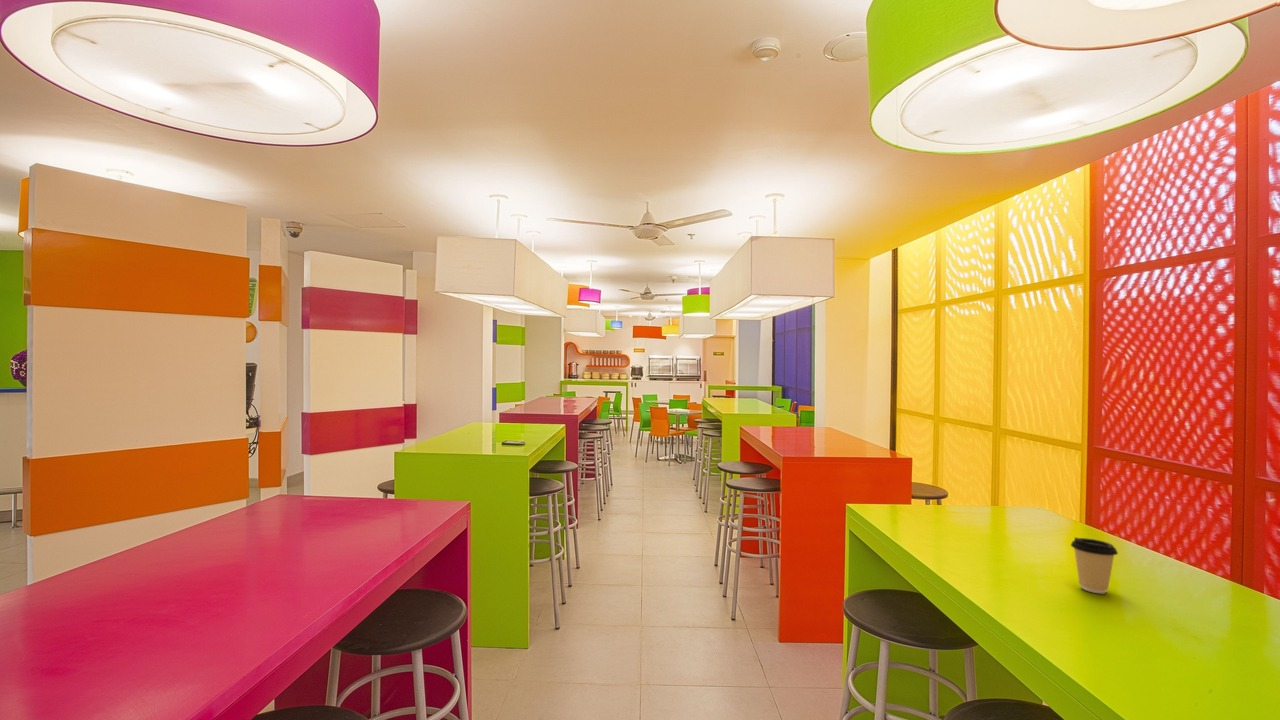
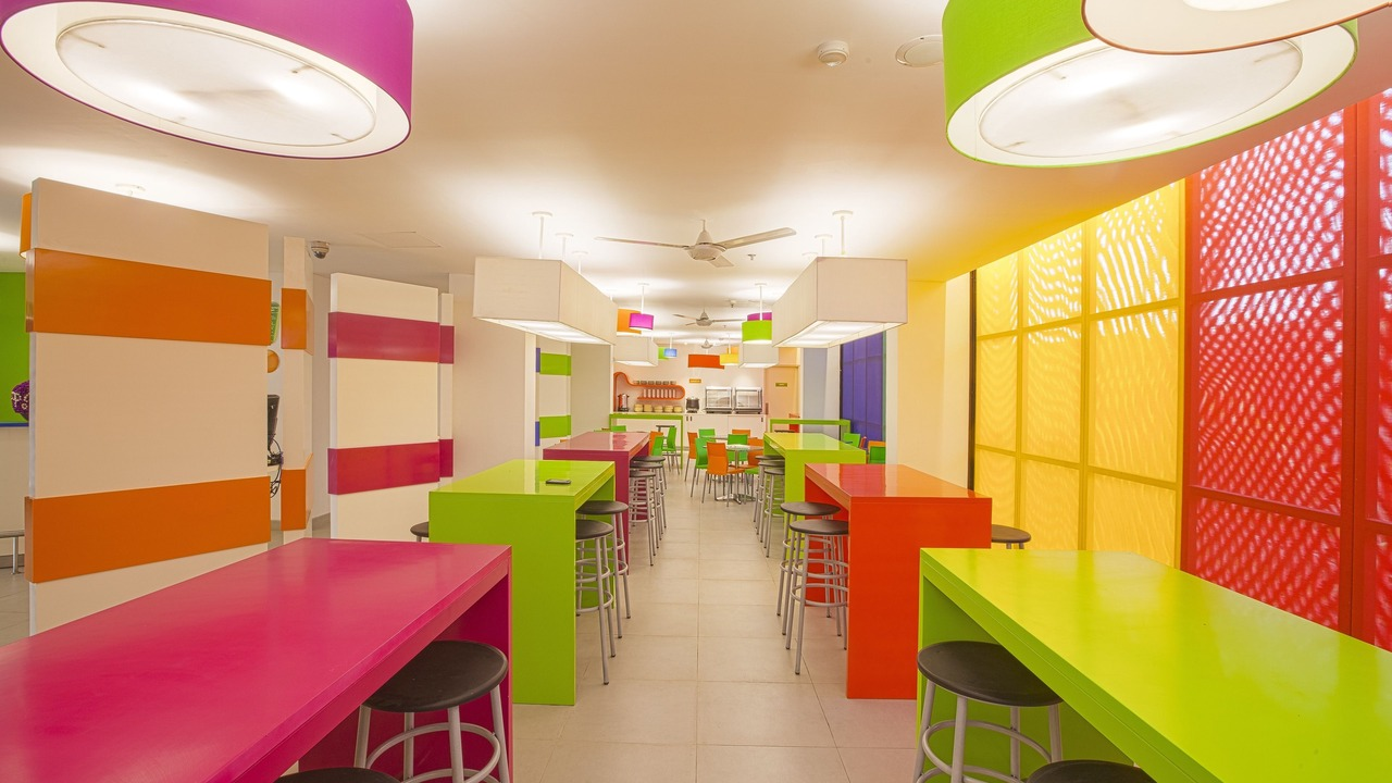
- coffee cup (1093, 565)
